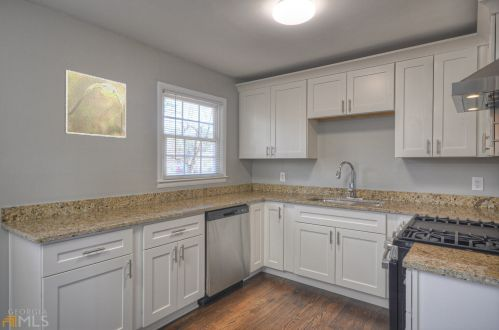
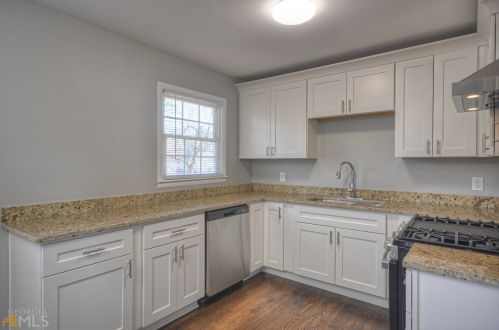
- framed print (97, 106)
